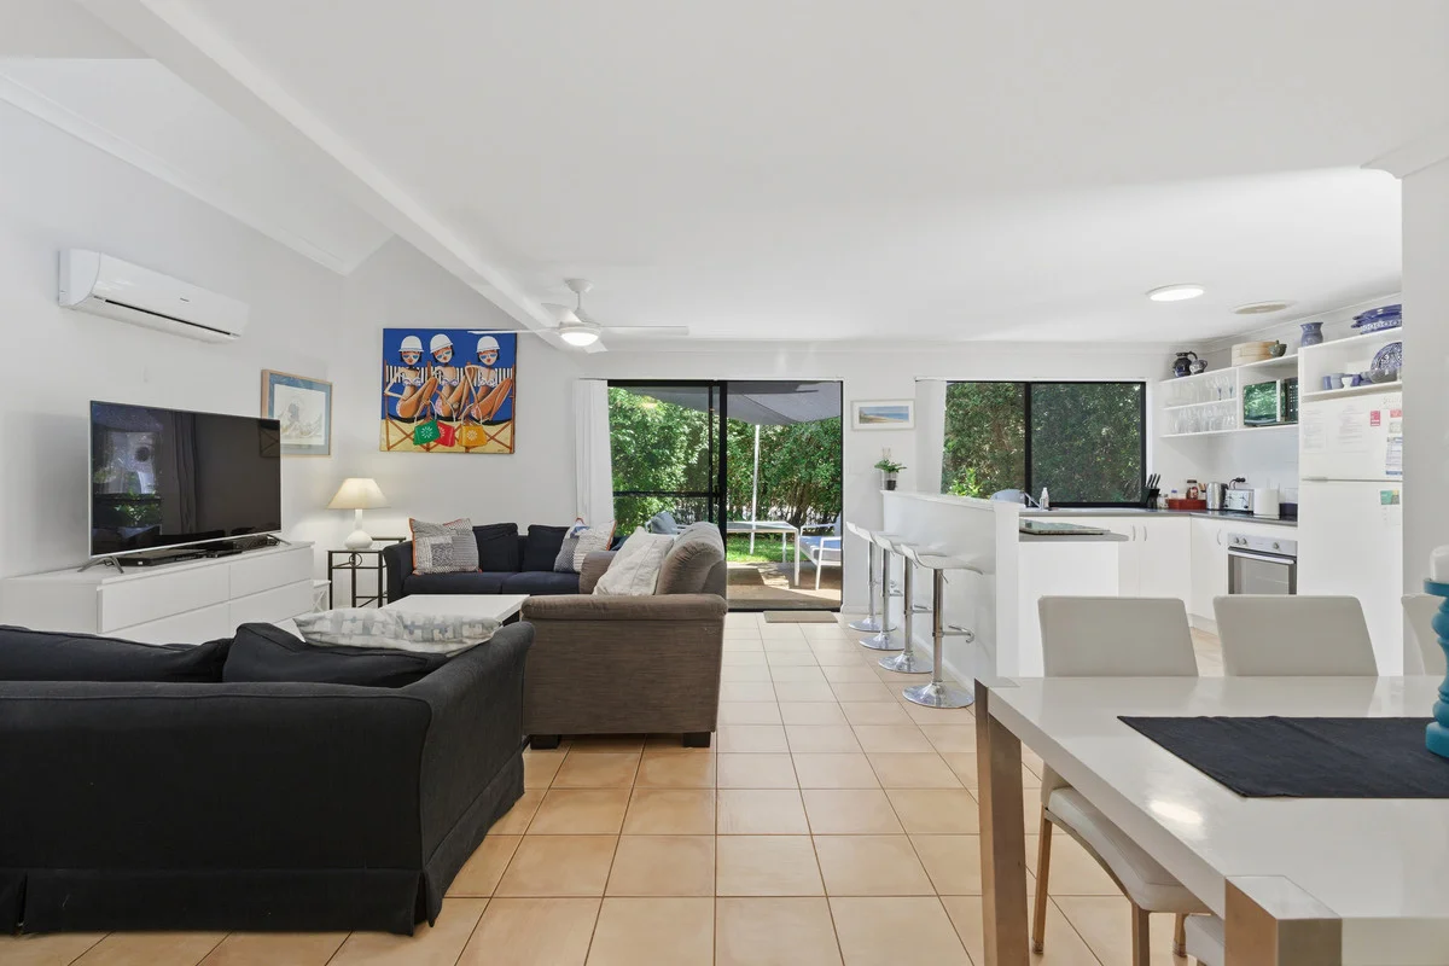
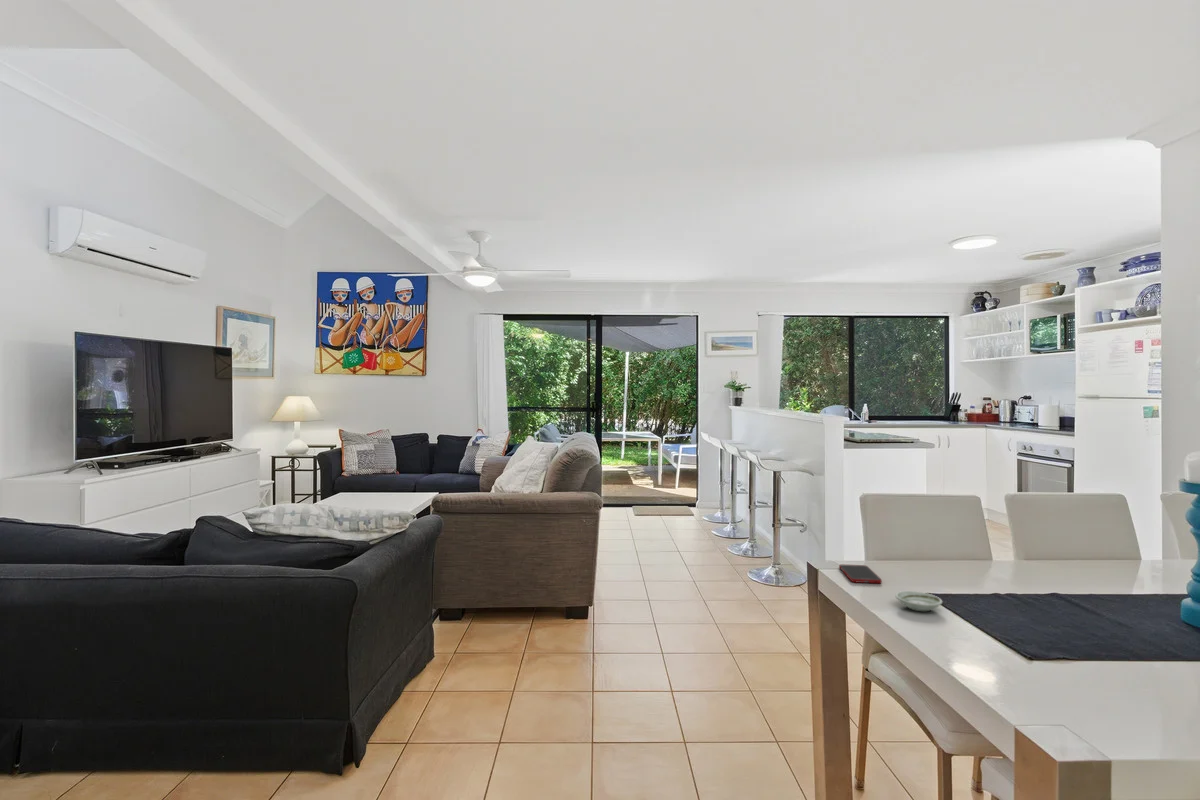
+ cell phone (859, 573)
+ saucer (918, 602)
